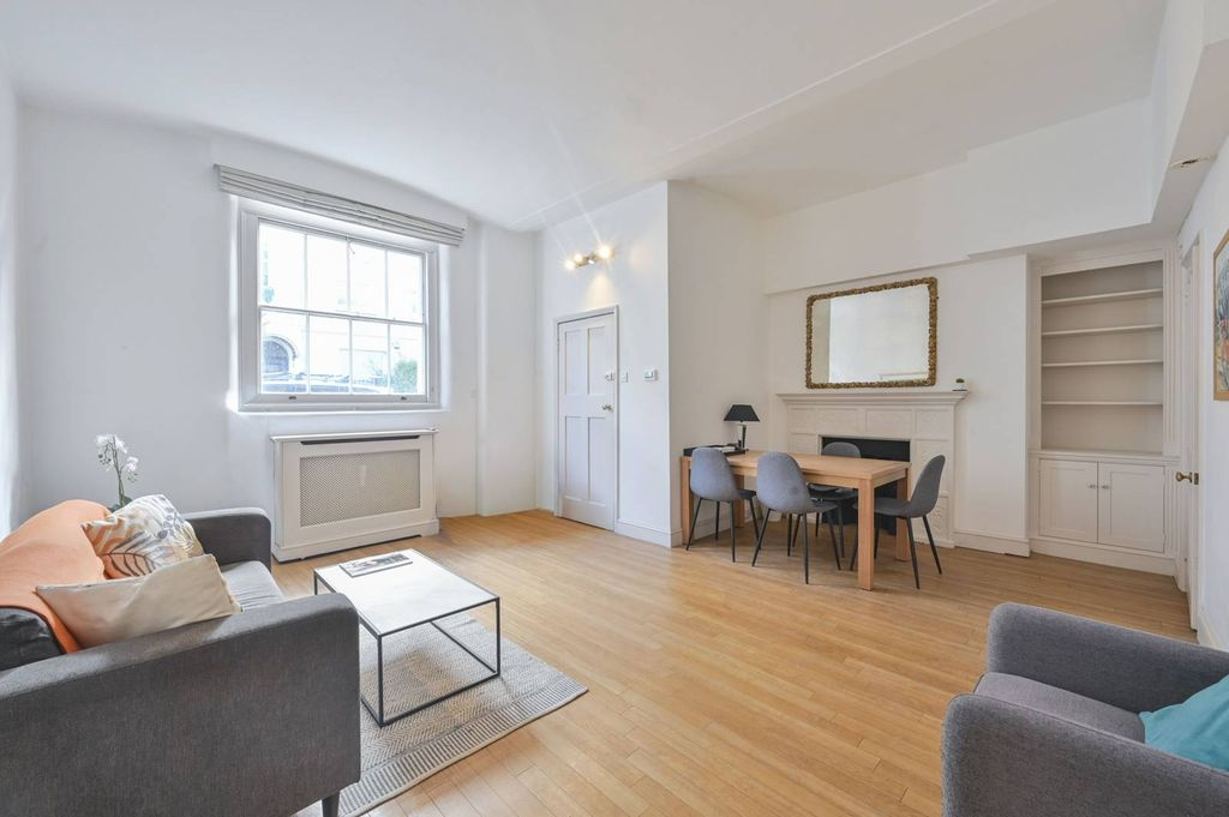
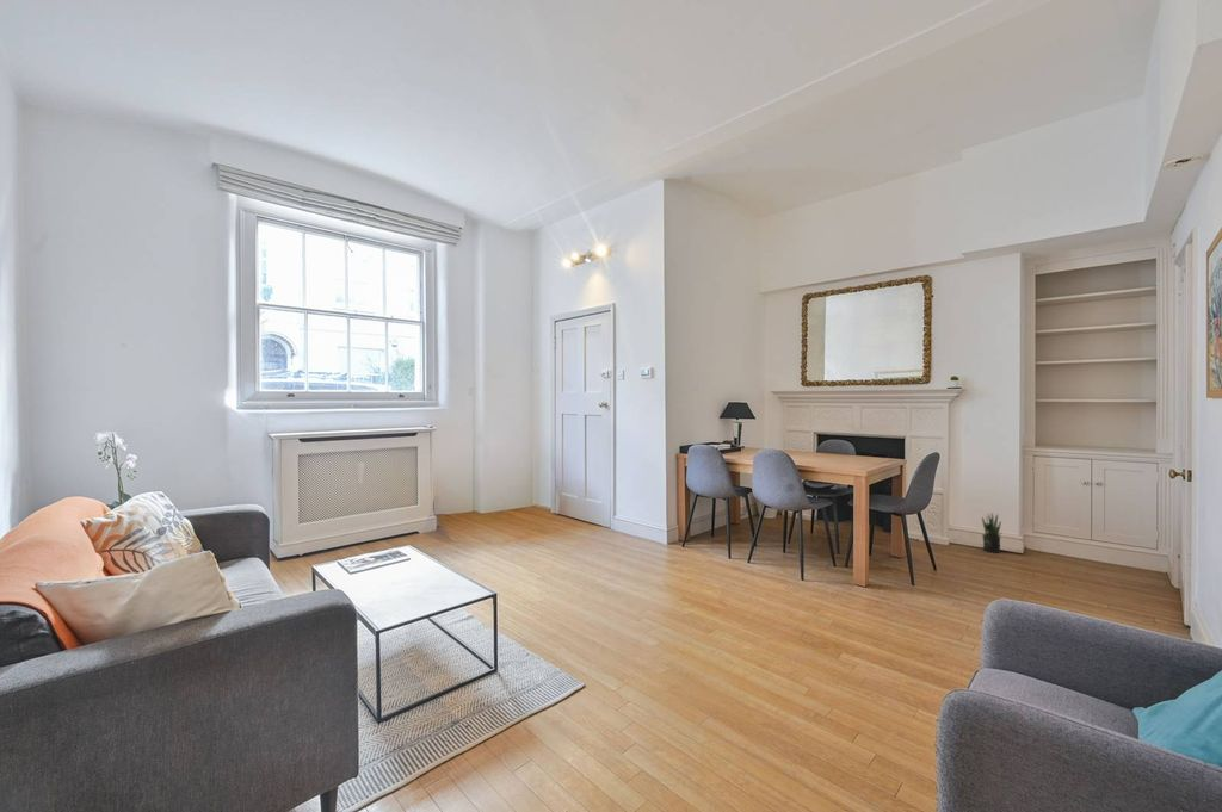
+ potted plant (990, 532)
